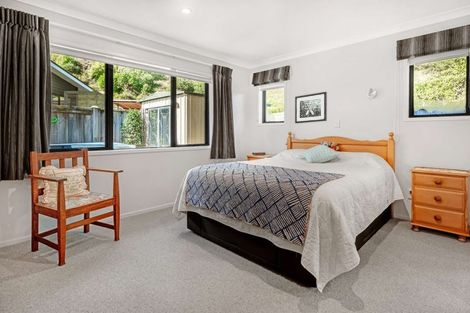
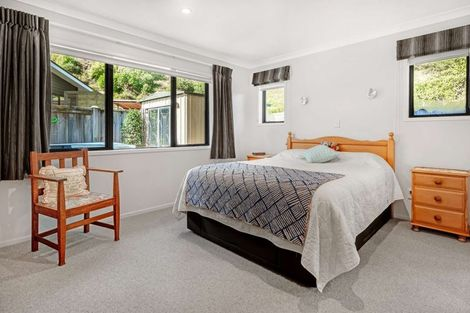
- wall art (310, 108)
